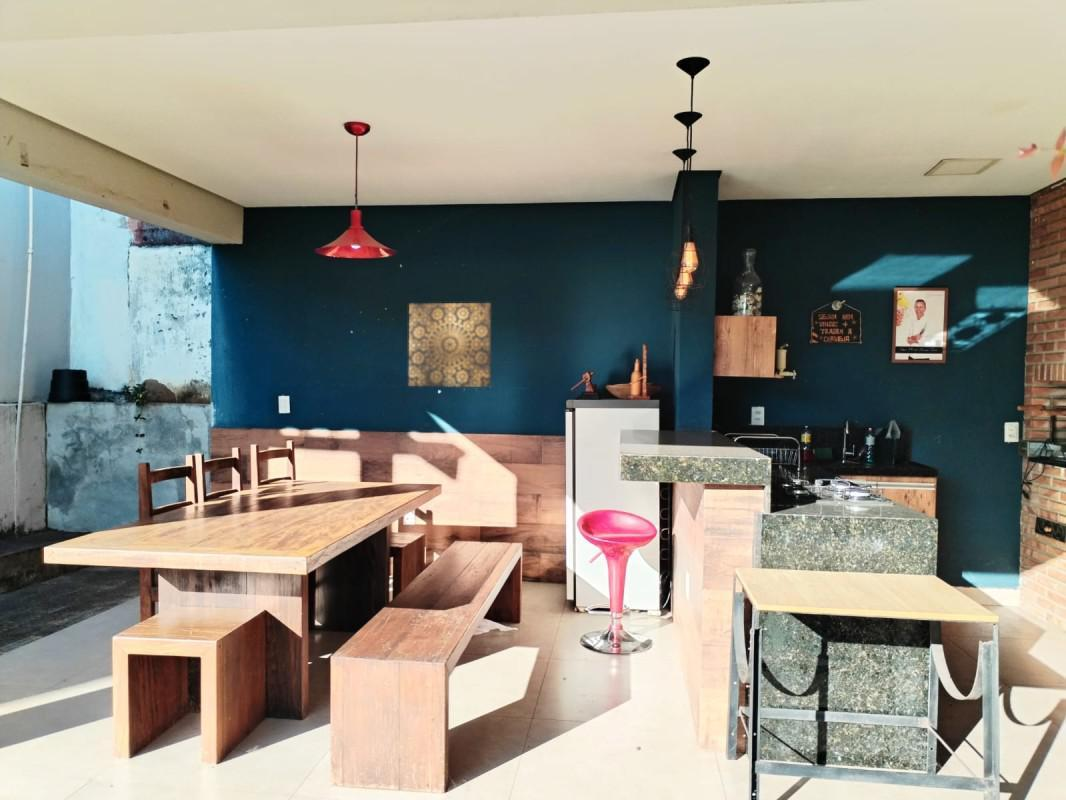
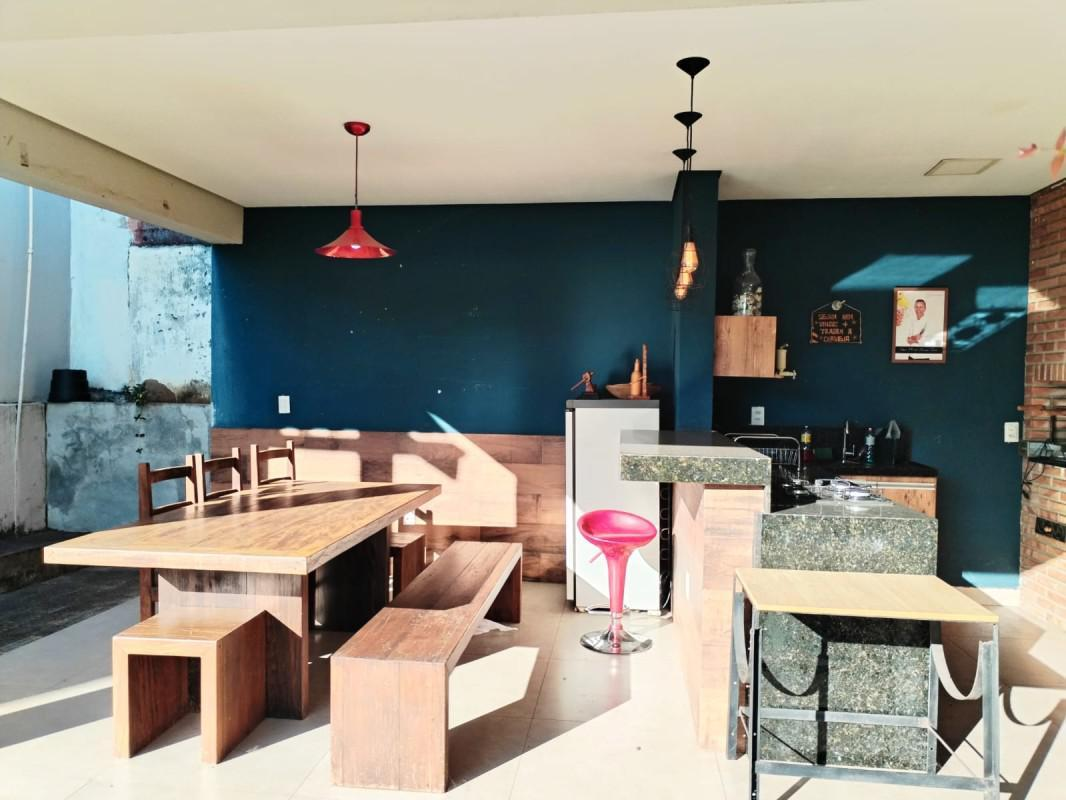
- wall art (449, 345)
